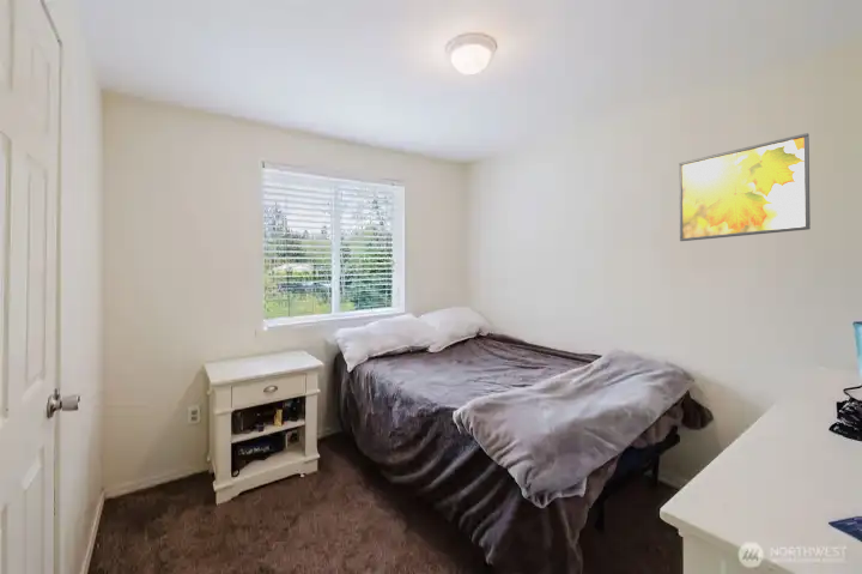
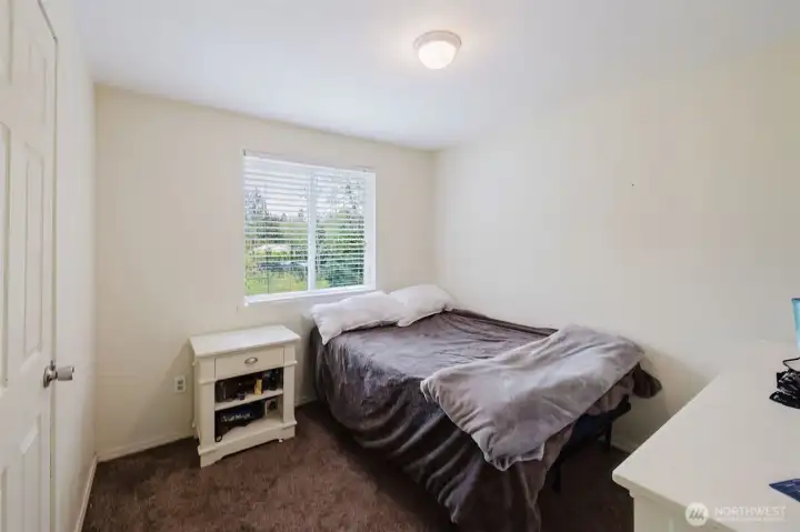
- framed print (737, 192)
